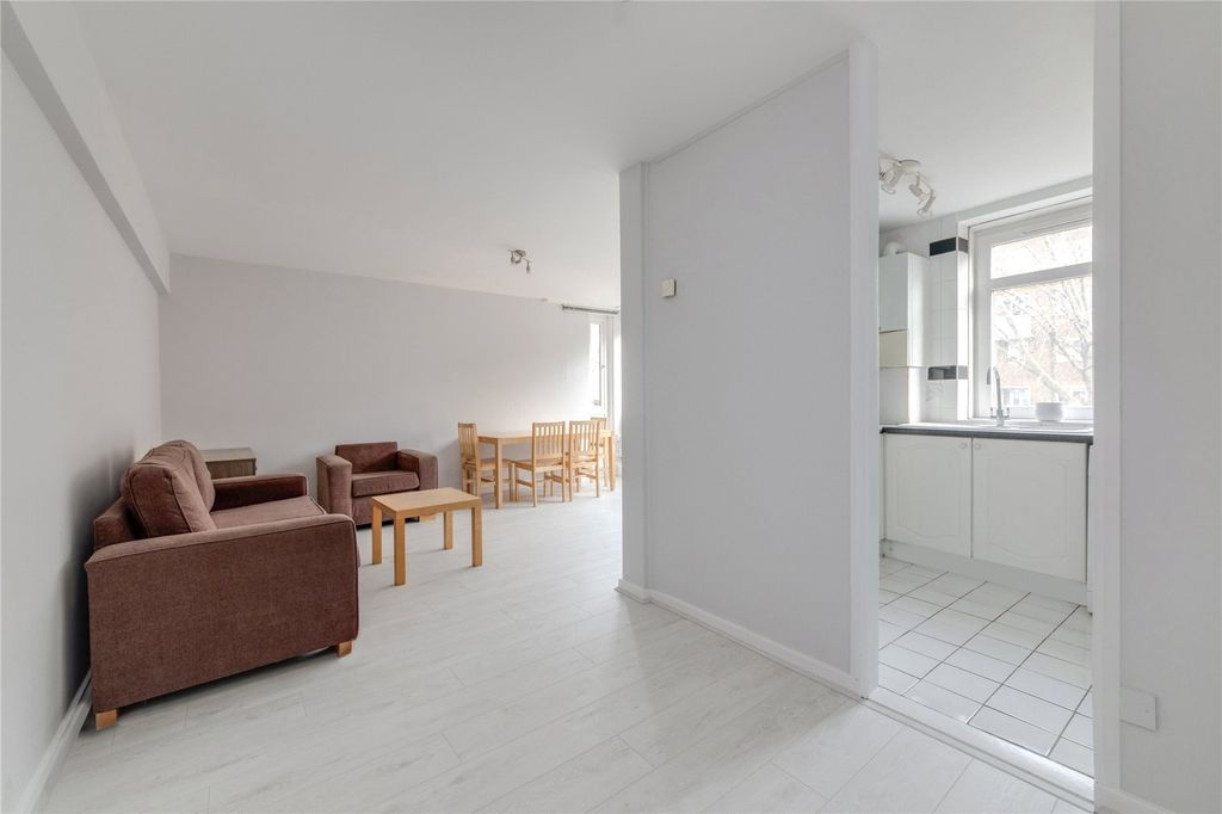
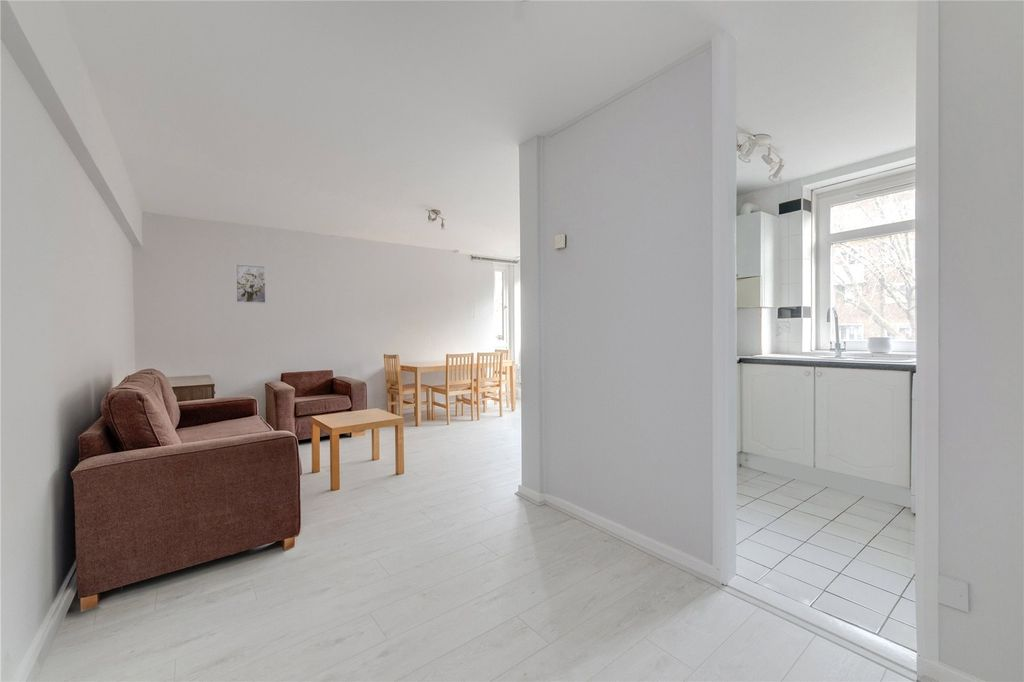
+ wall art (250, 283)
